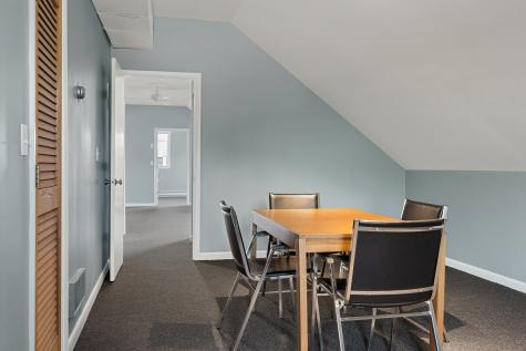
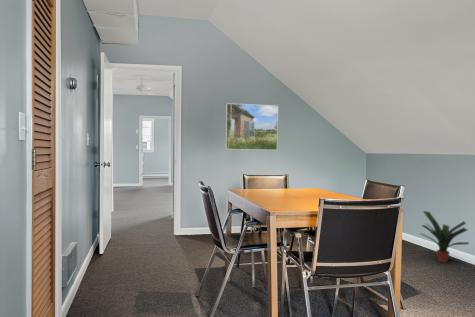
+ potted plant (442, 237)
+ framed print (252, 127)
